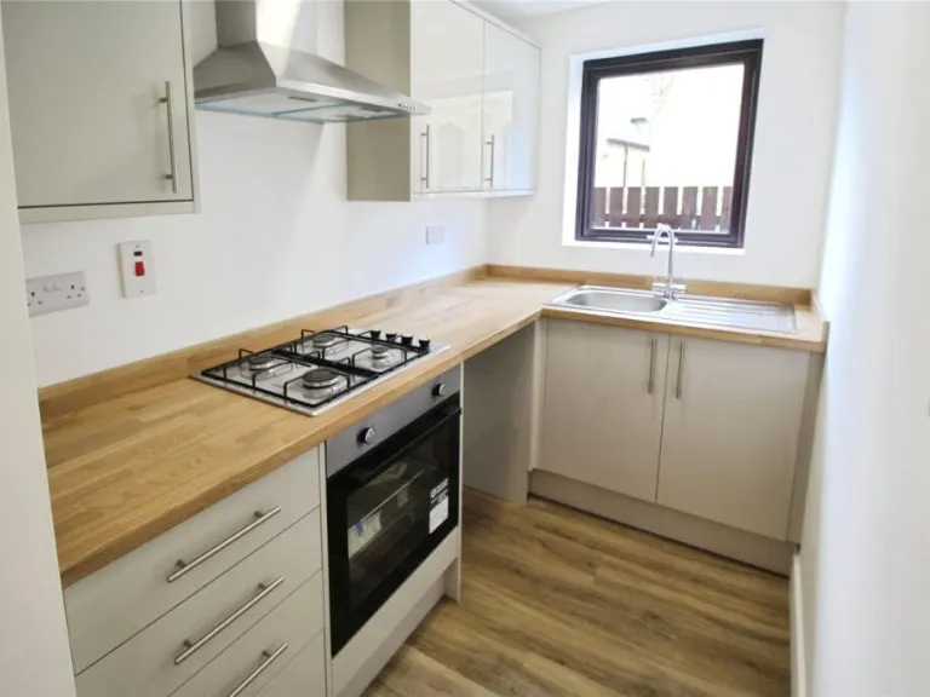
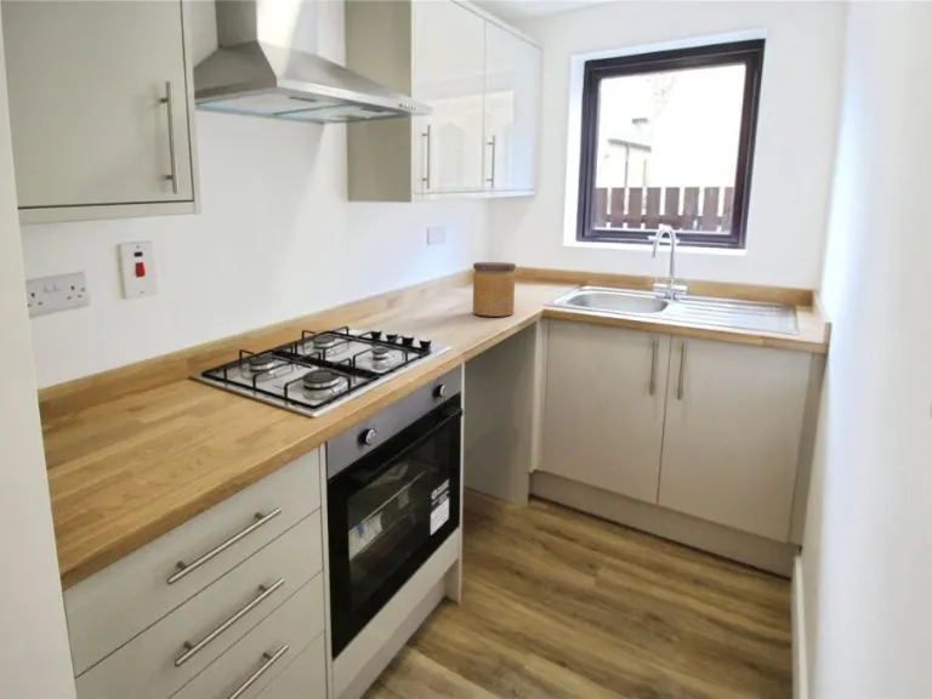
+ jar (494, 288)
